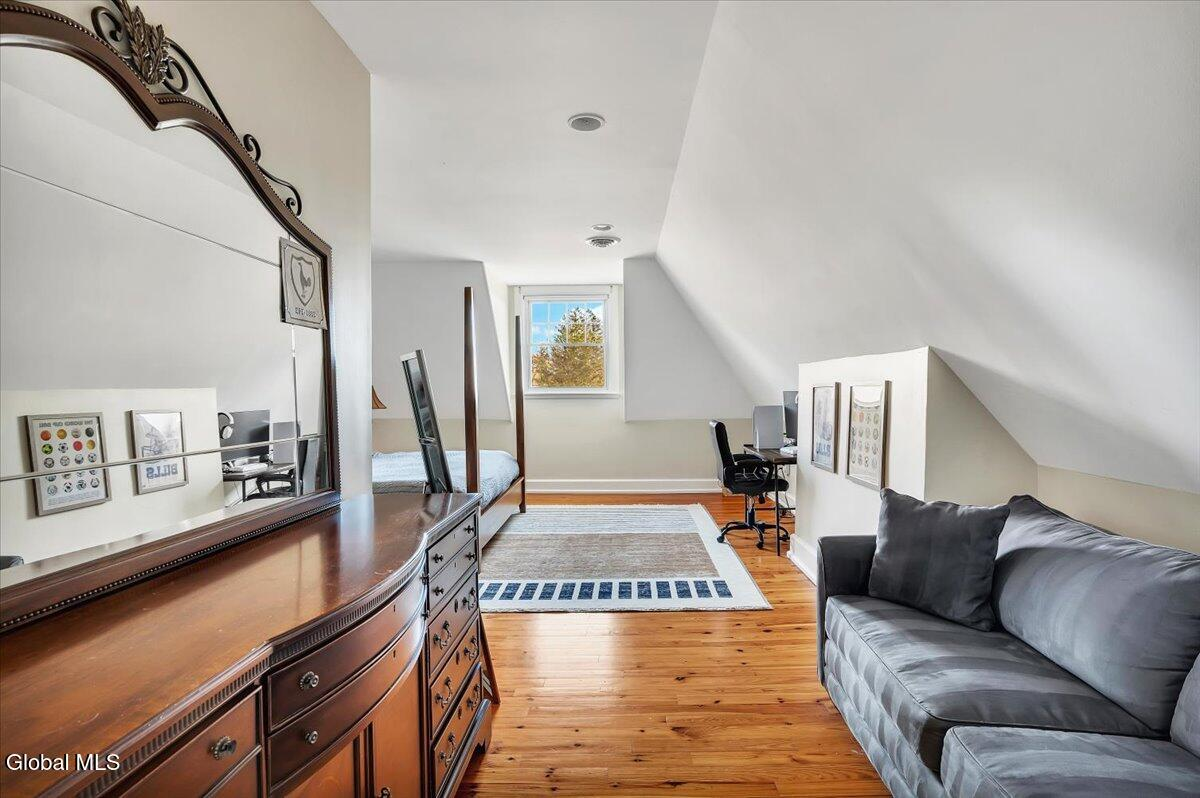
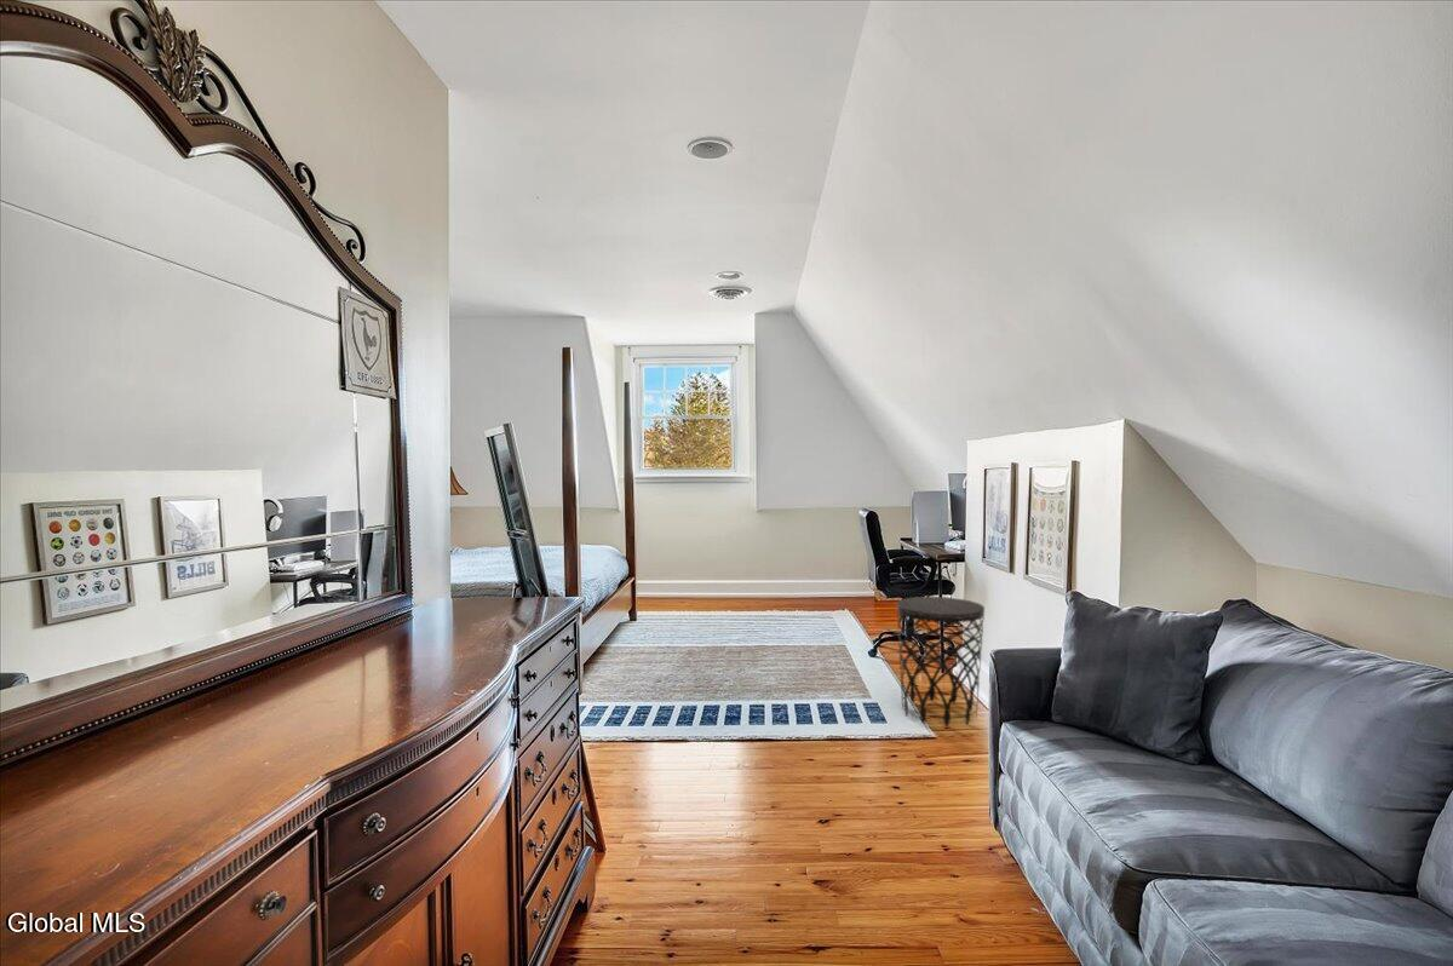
+ side table (940, 659)
